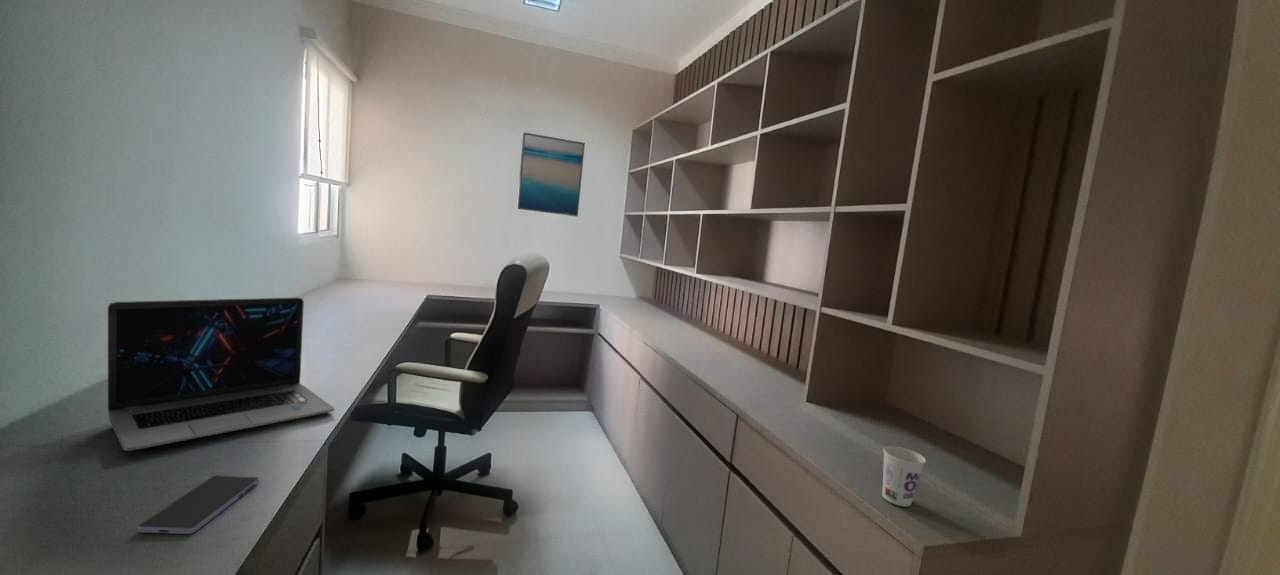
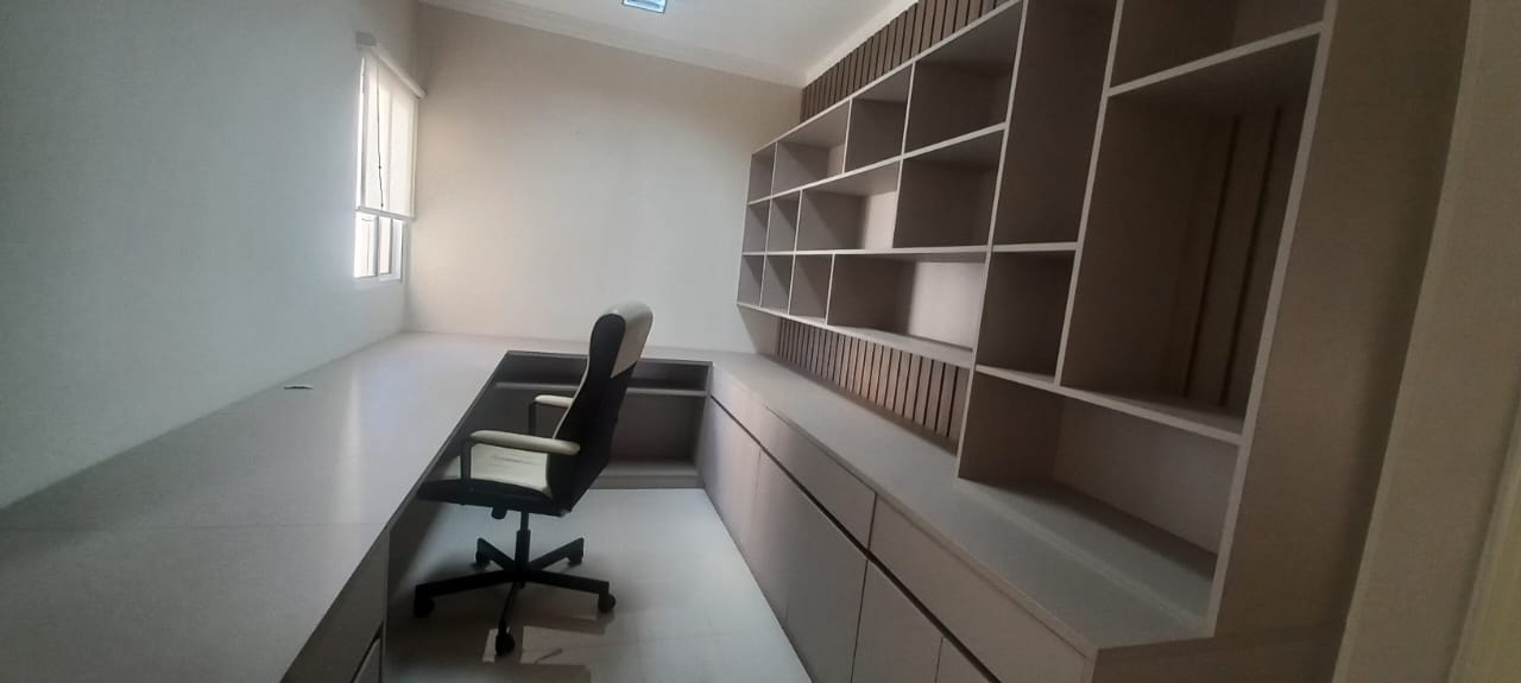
- cup (900, 476)
- wall art (551, 175)
- laptop (229, 363)
- smartphone (204, 502)
